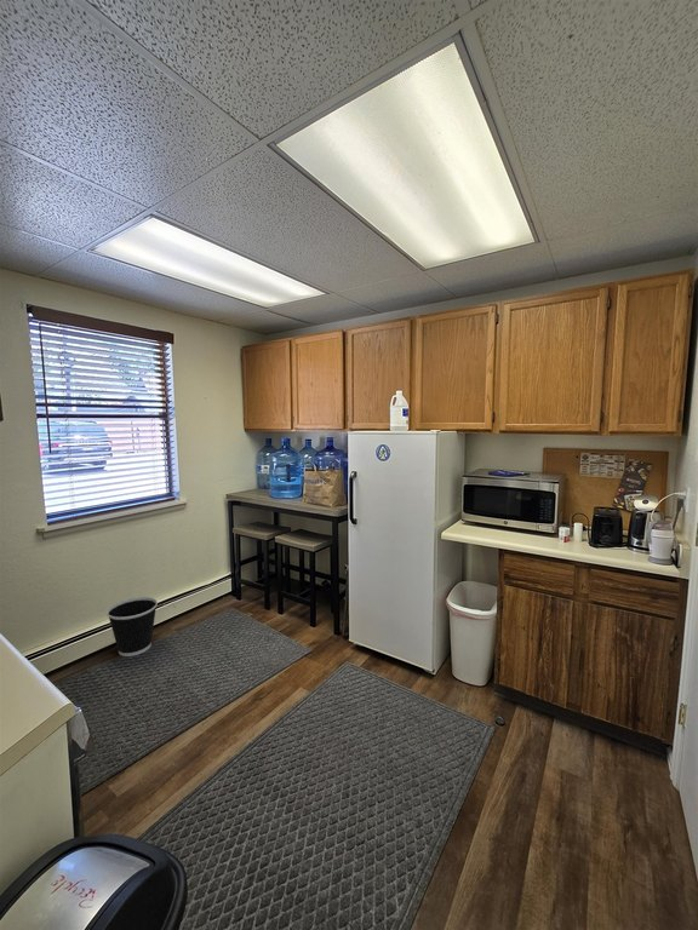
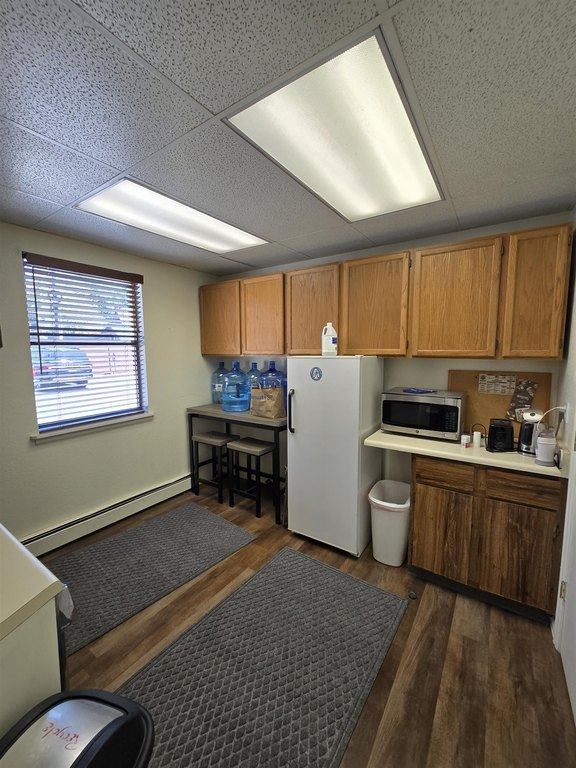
- wastebasket (133, 627)
